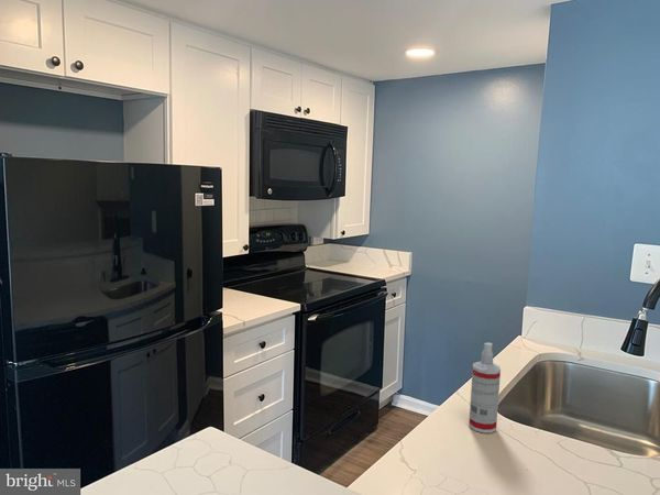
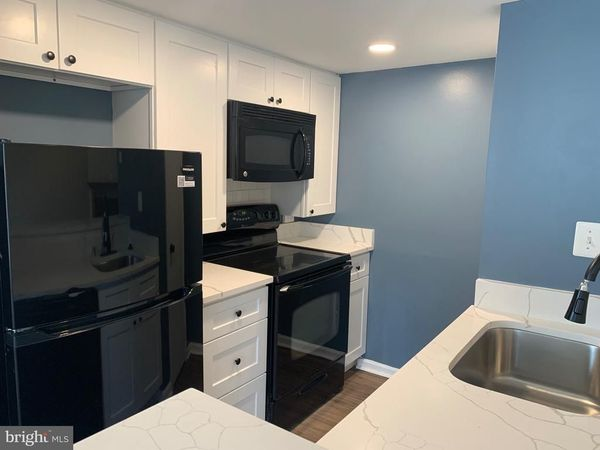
- spray bottle (485, 385)
